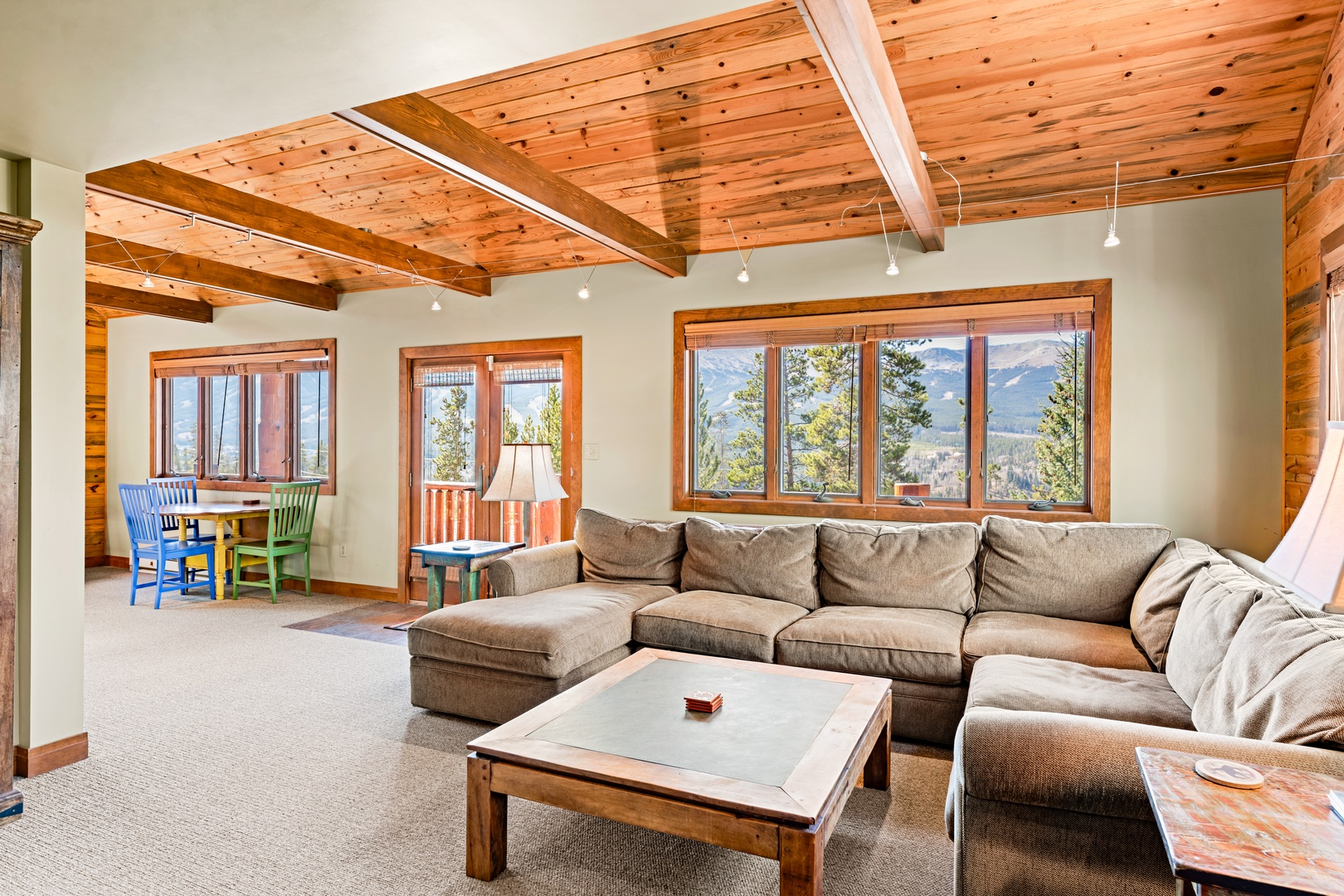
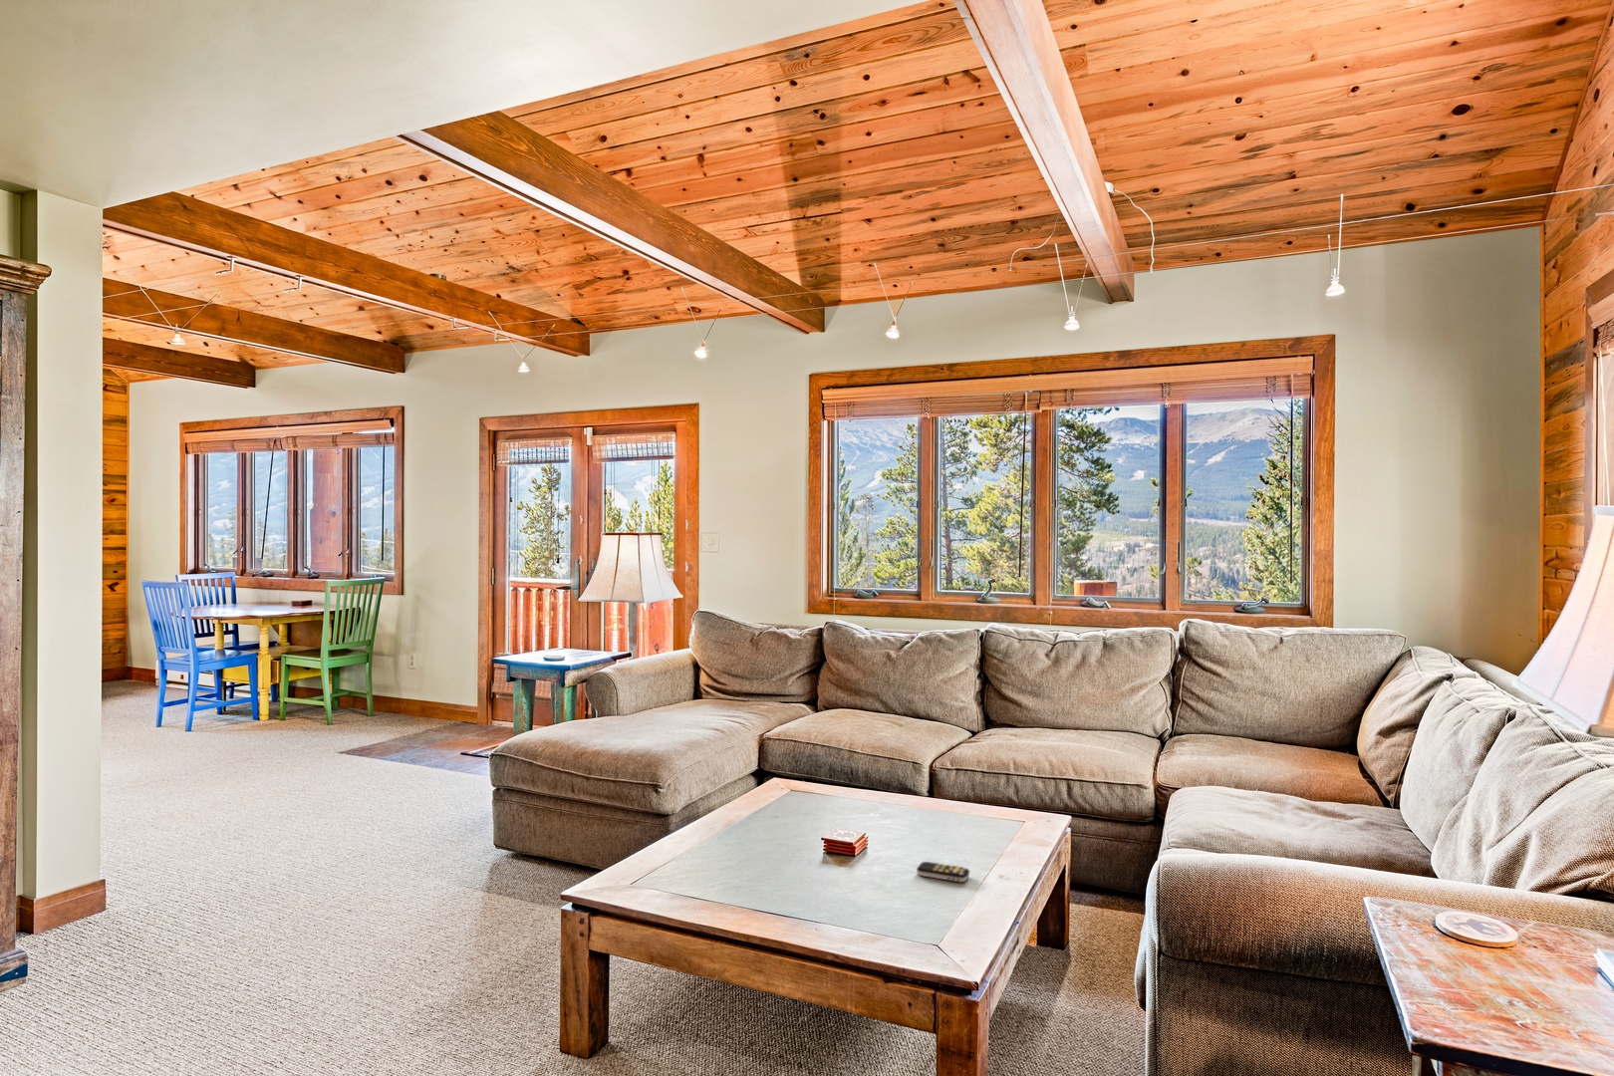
+ remote control (943, 871)
